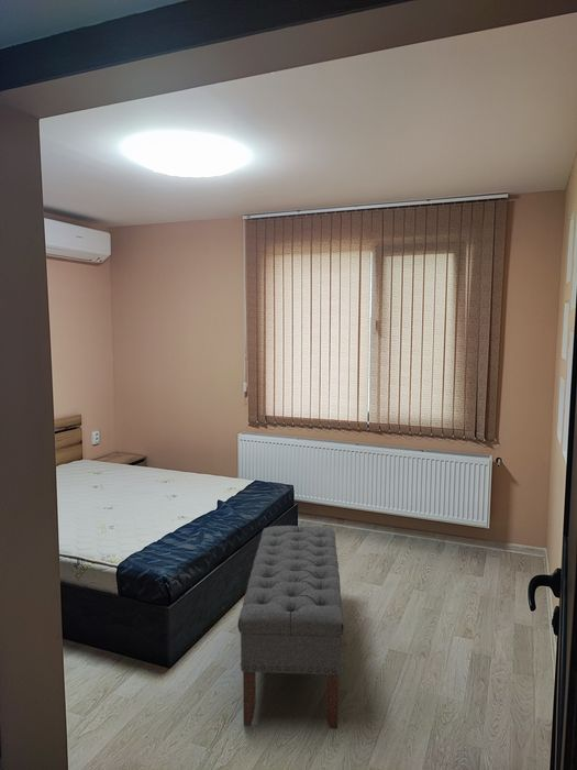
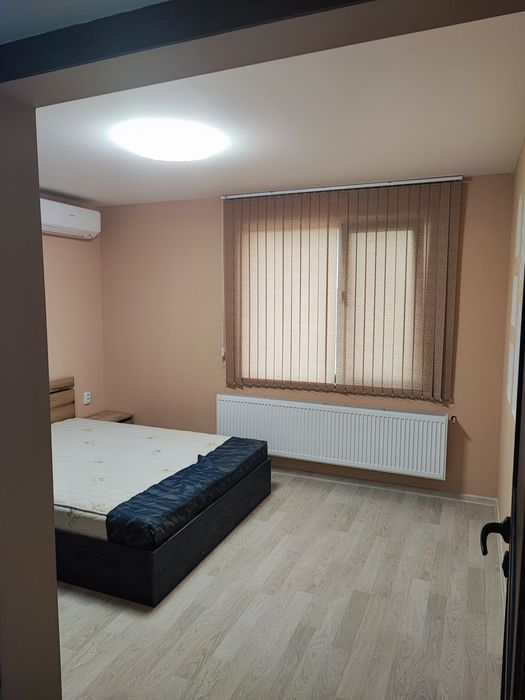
- bench (295, 607)
